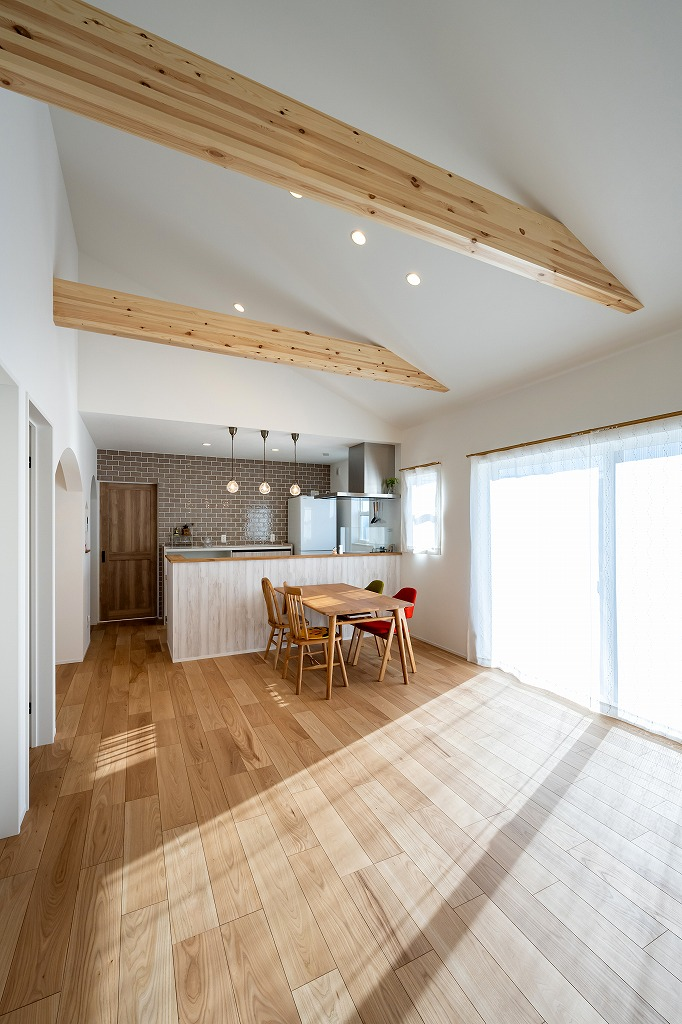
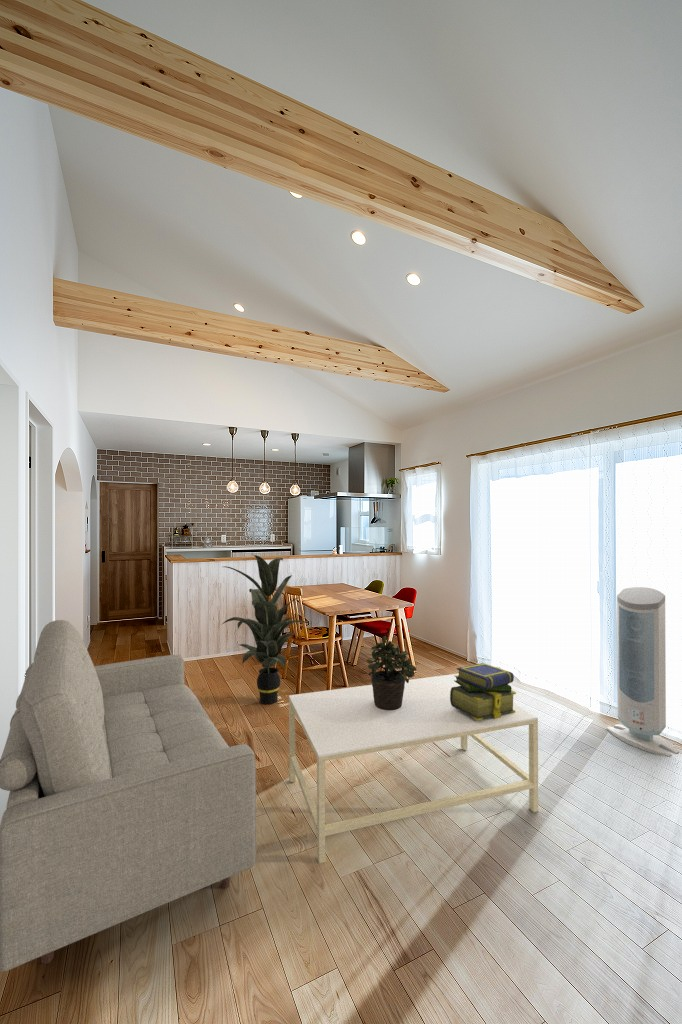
+ indoor plant (262, 627)
+ stack of books (482, 688)
+ potted plant (387, 670)
+ sofa (124, 734)
+ air purifier (640, 664)
+ coffee table (405, 746)
